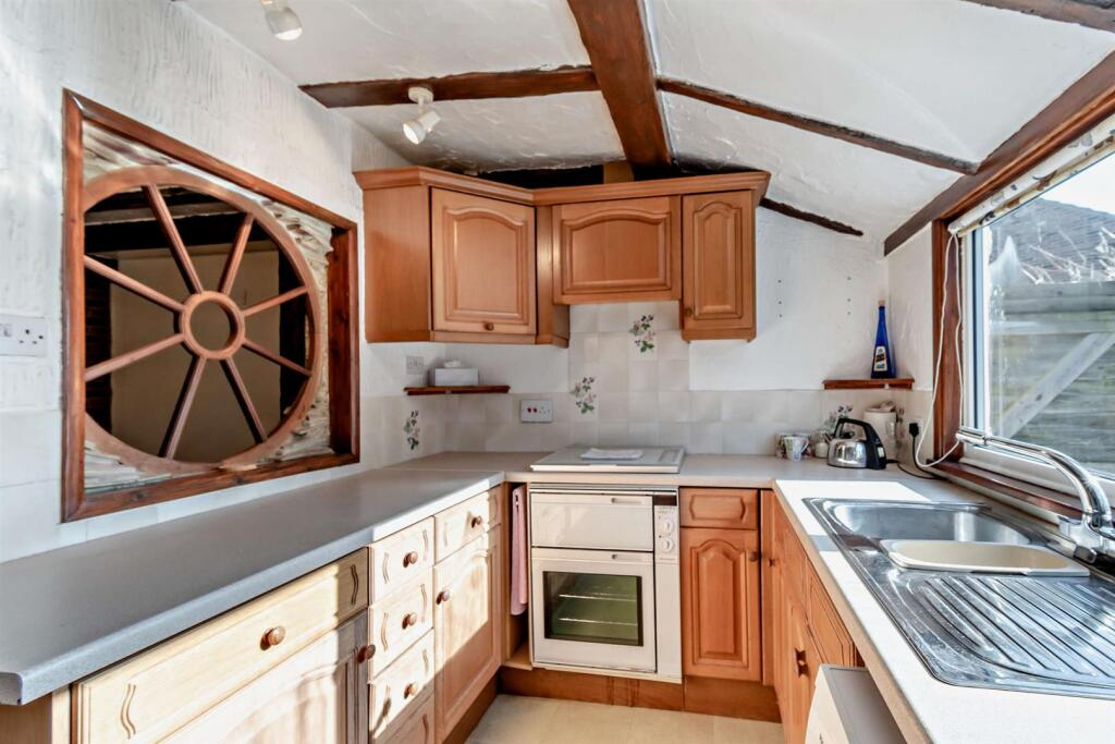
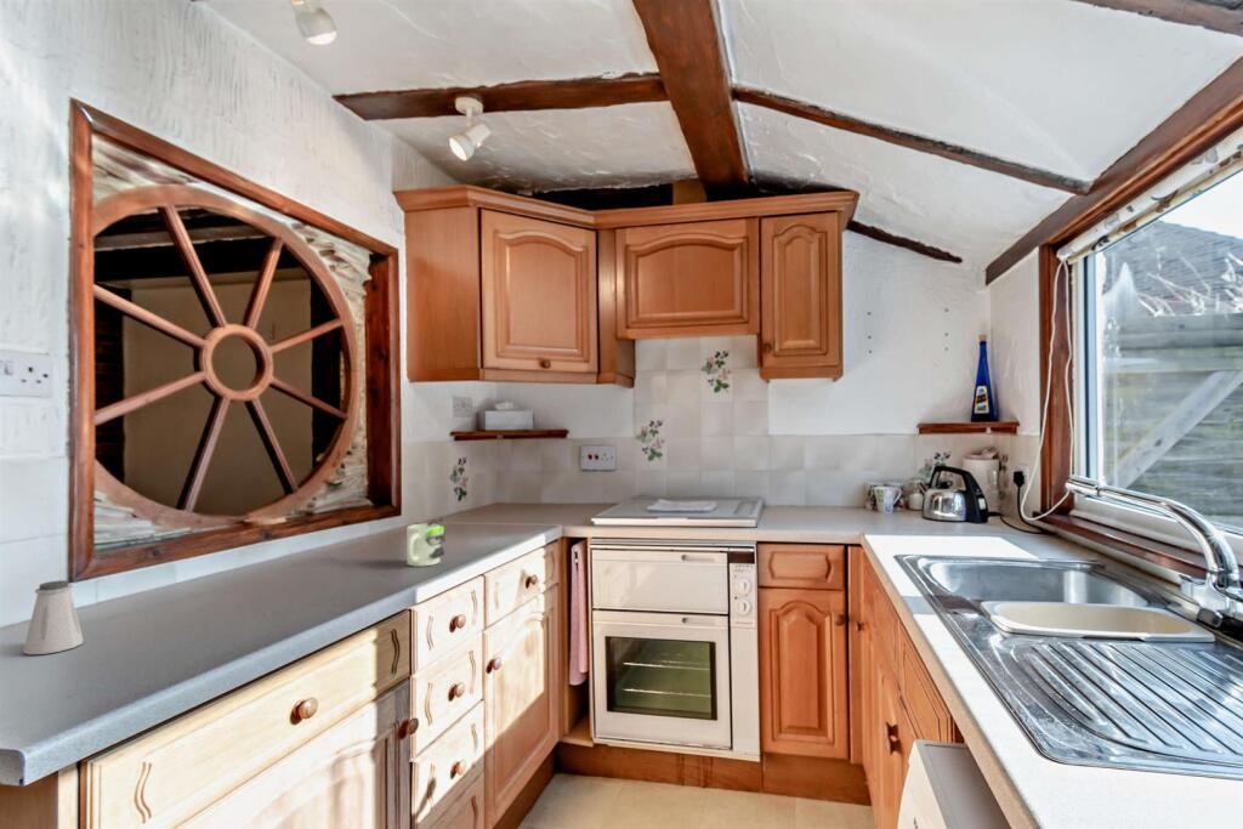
+ mug (422, 541)
+ saltshaker (53, 614)
